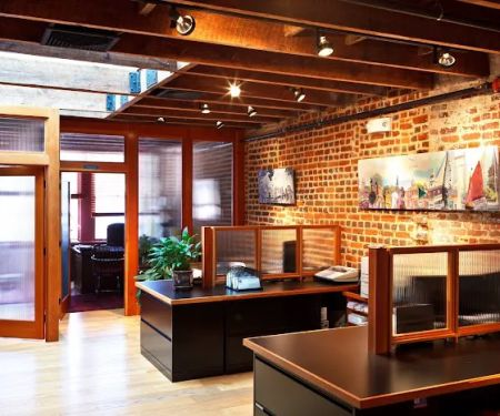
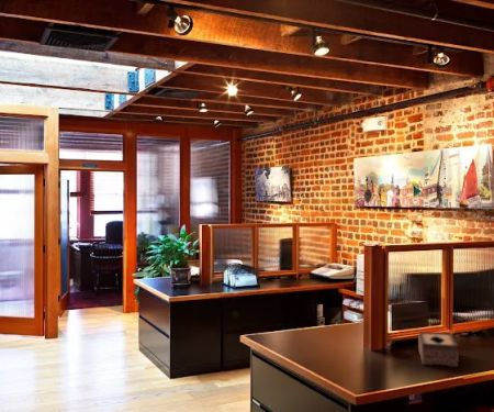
+ tissue box (437, 348)
